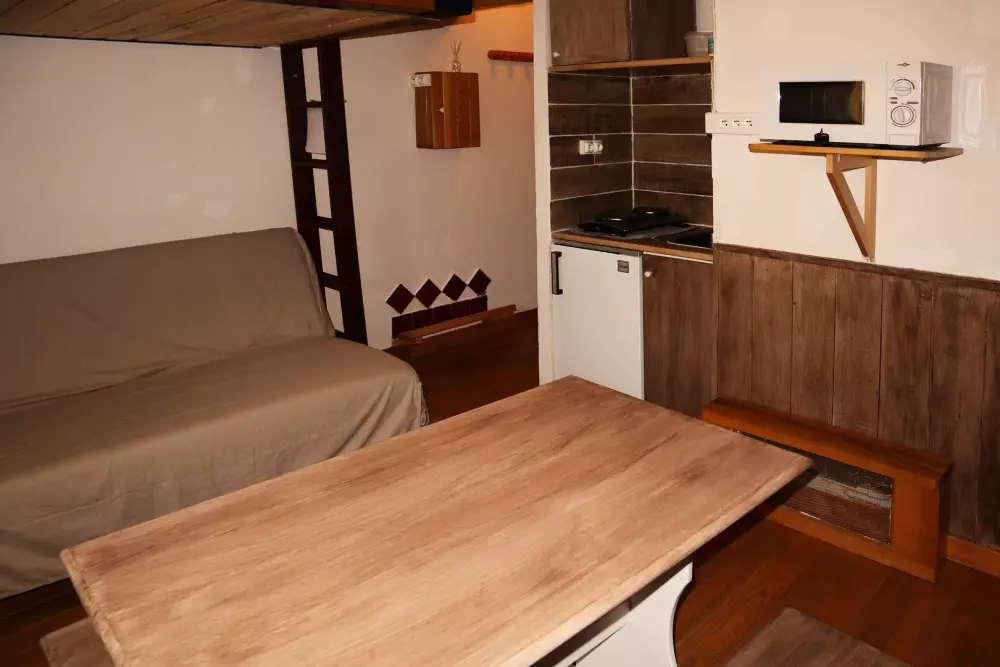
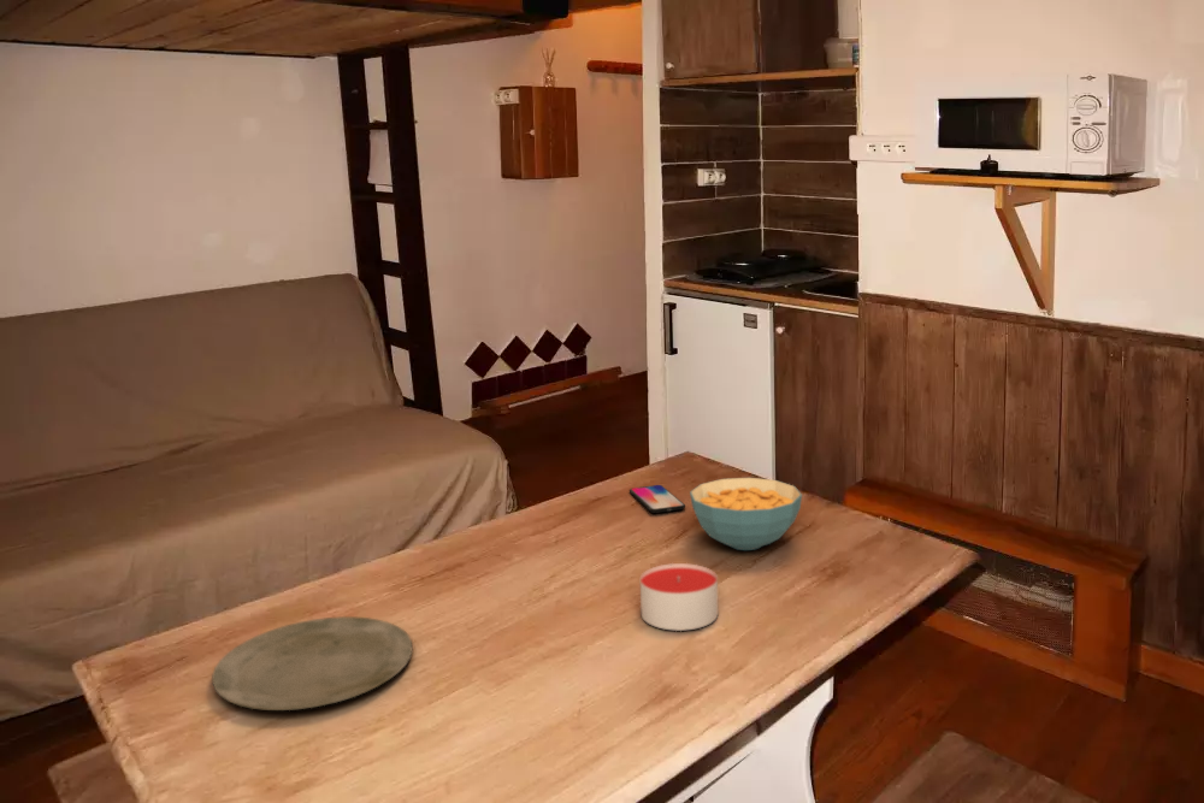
+ plate (314, 662)
+ candle (679, 595)
+ smartphone (656, 497)
+ cereal bowl (745, 519)
